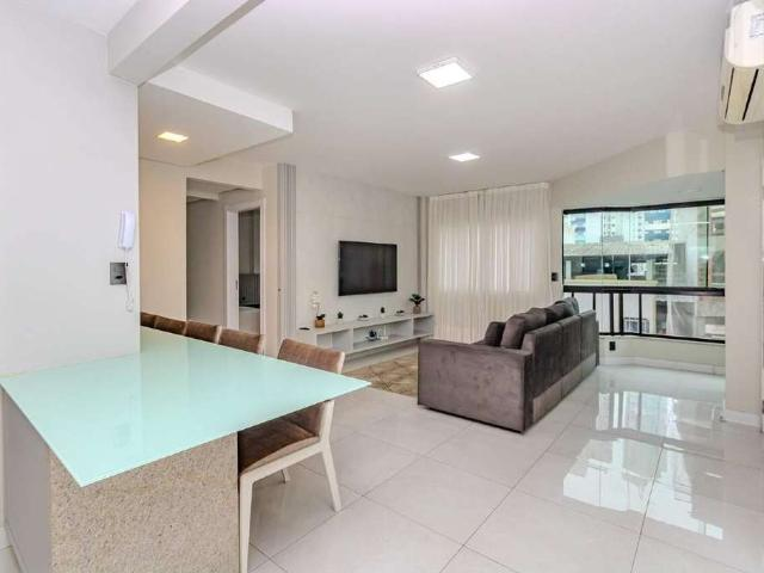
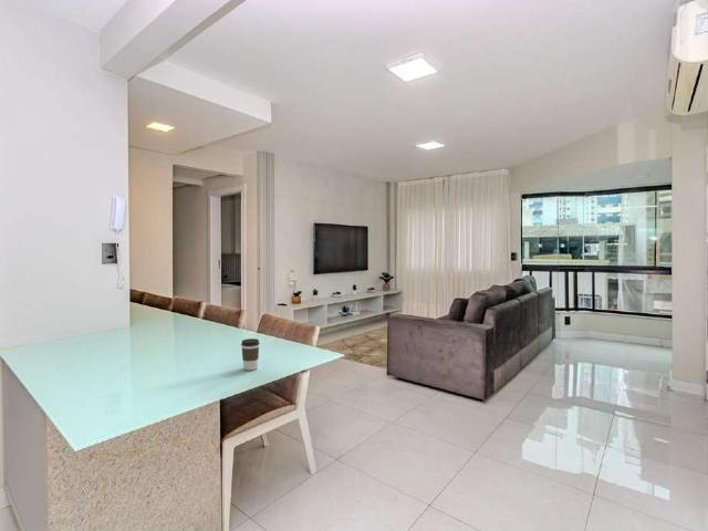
+ coffee cup (250, 354)
